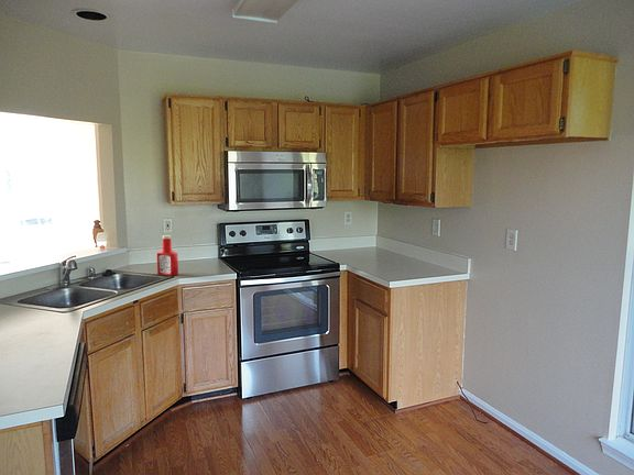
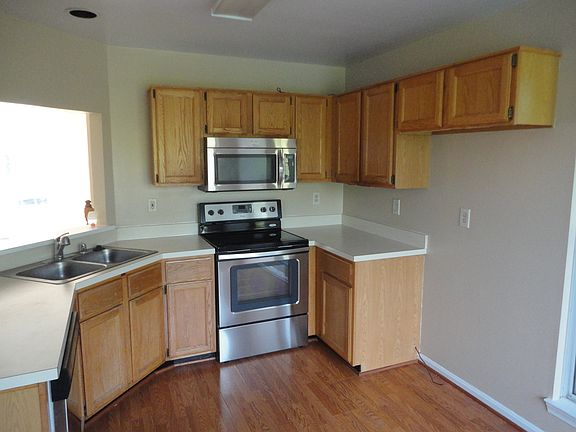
- soap bottle (166, 254)
